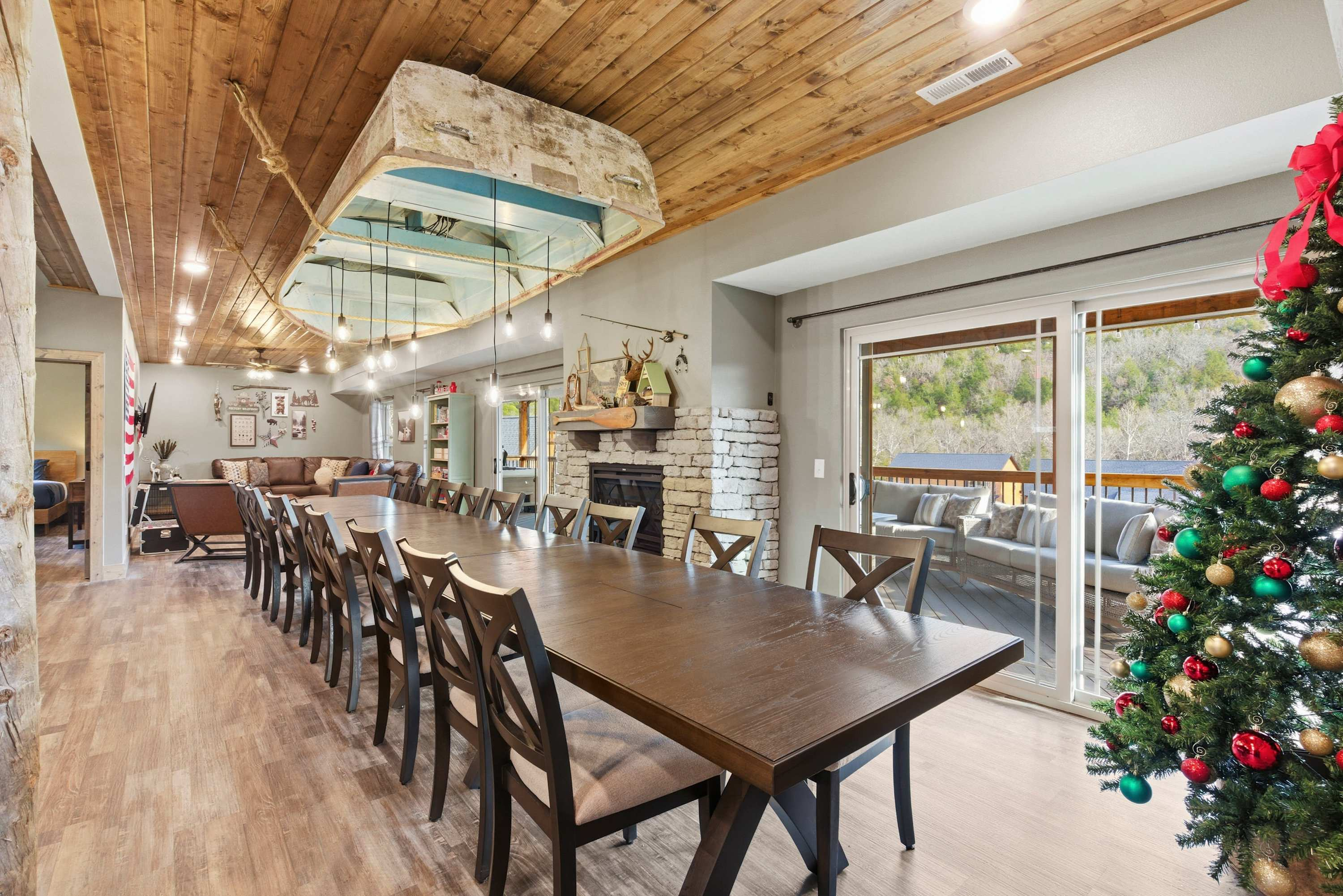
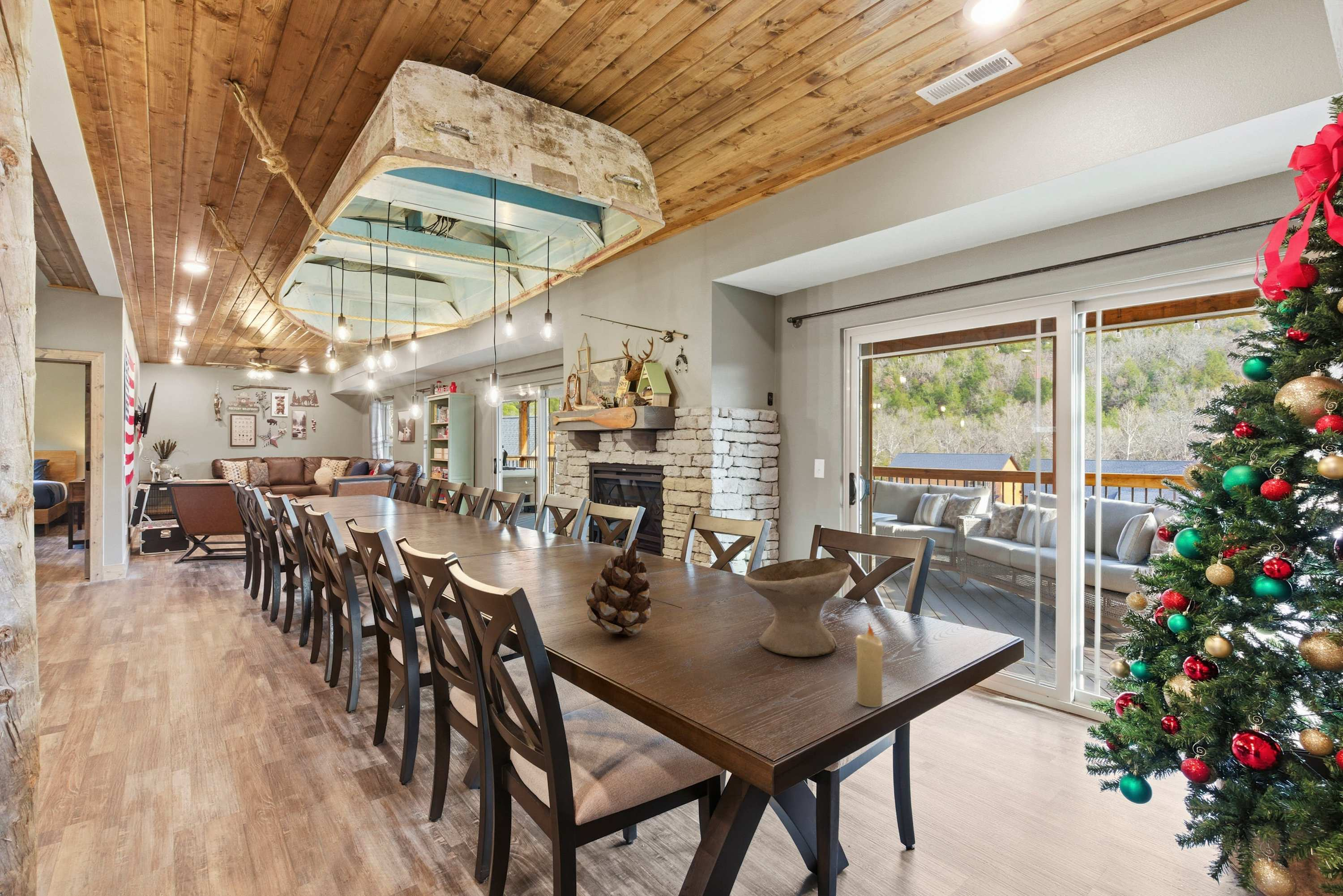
+ candle (869, 662)
+ pine cone (619, 585)
+ bowl (797, 603)
